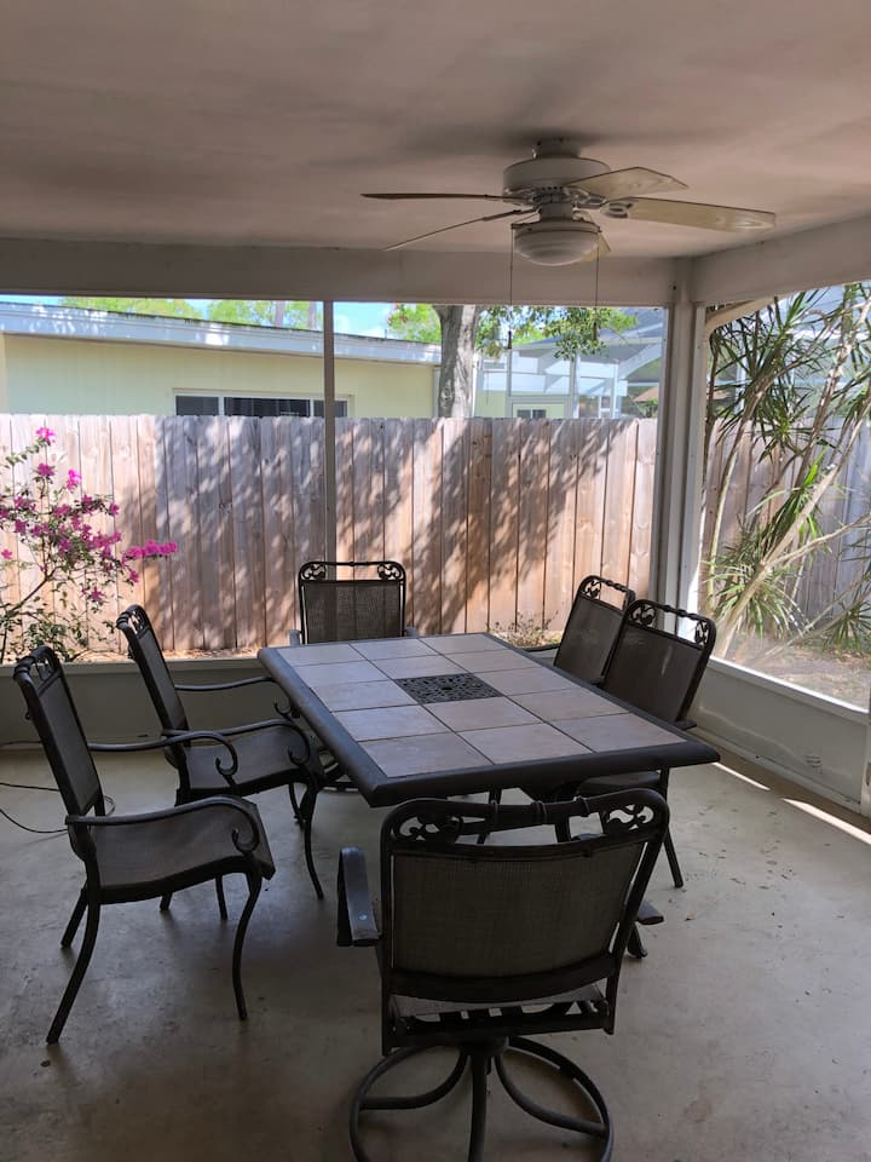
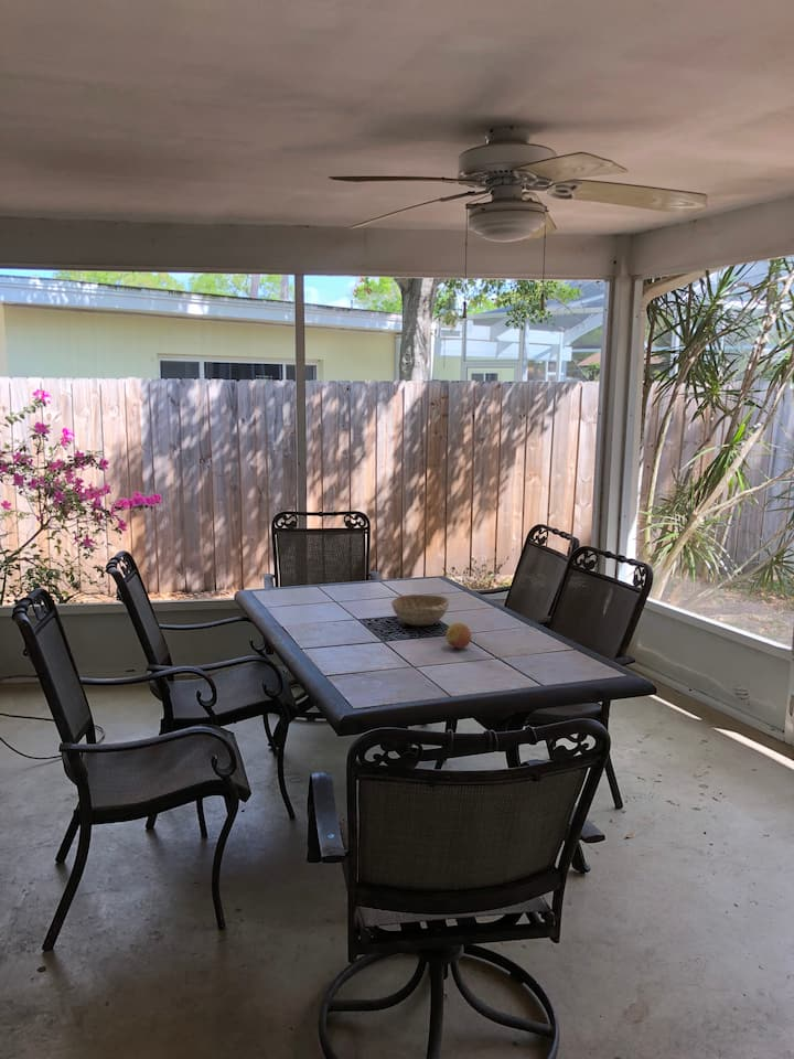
+ decorative bowl (419, 611)
+ fruit (458, 634)
